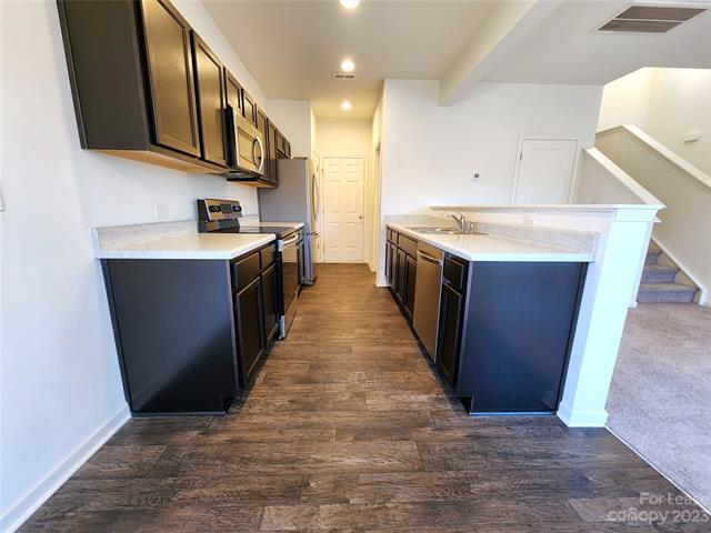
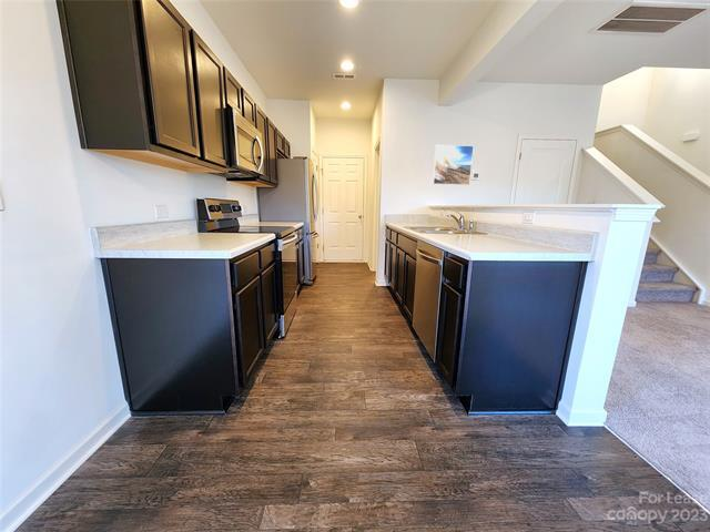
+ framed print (453, 165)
